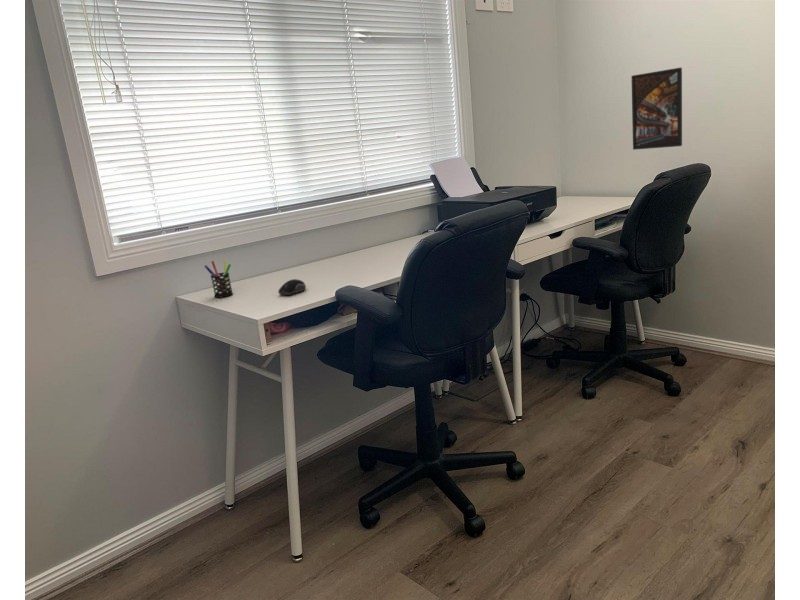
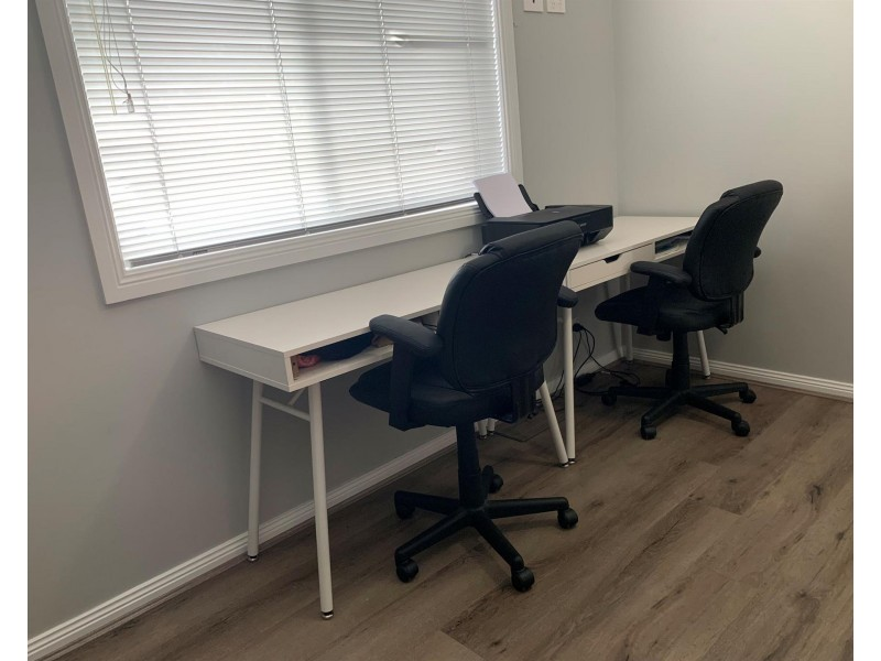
- pen holder (221, 276)
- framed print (656, 110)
- computer mouse (292, 285)
